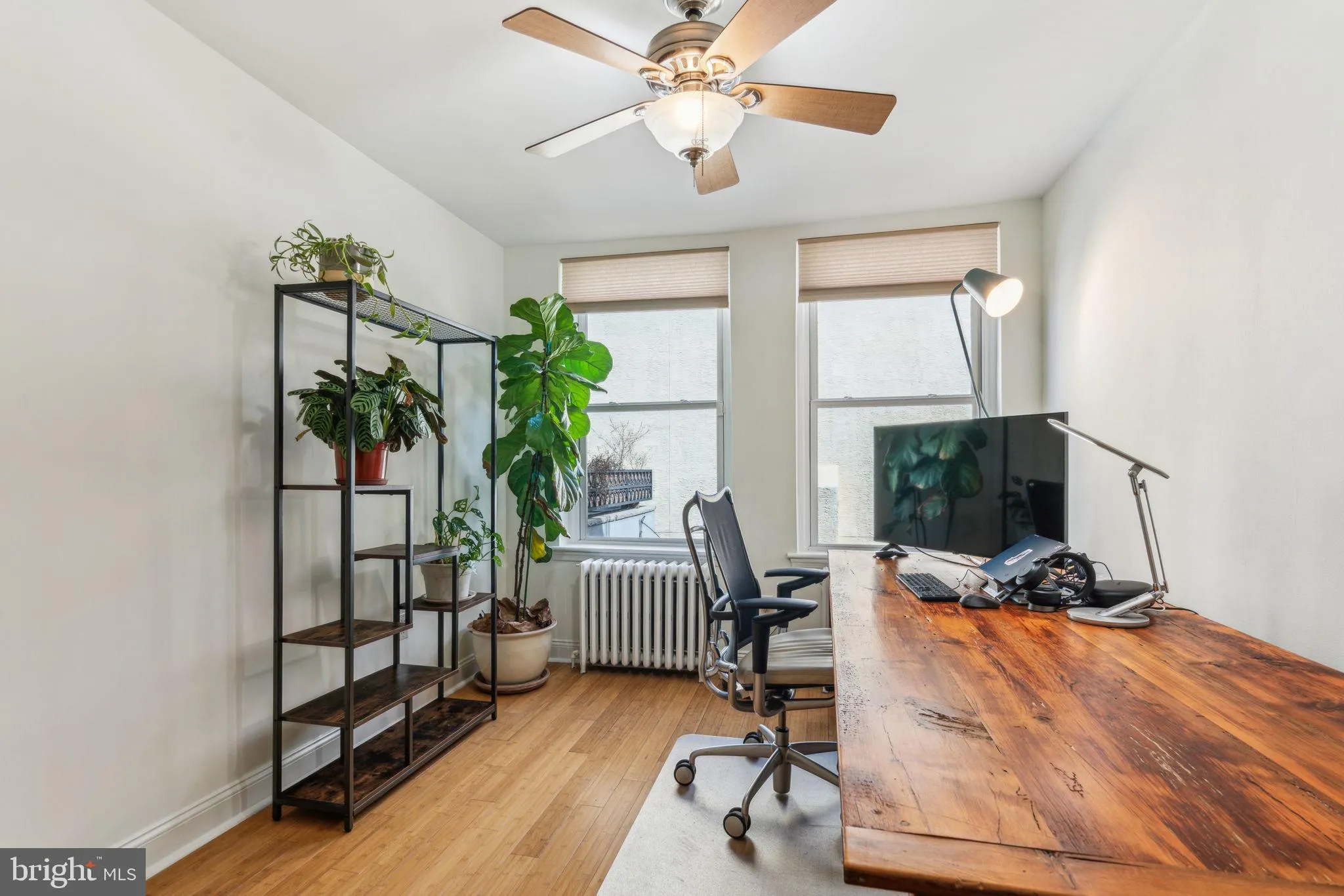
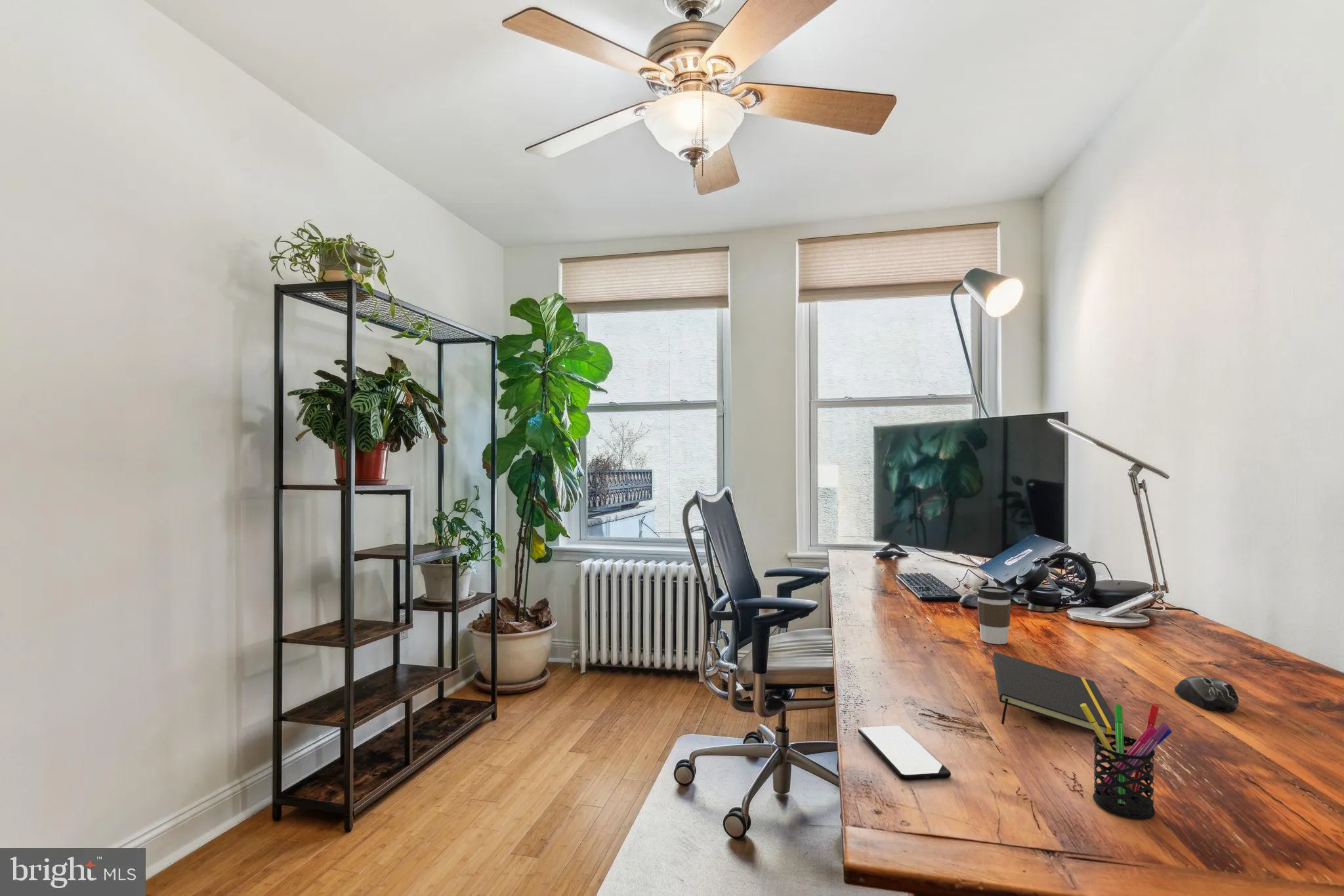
+ computer mouse (1206, 689)
+ pen holder (1125, 751)
+ notepad (1049, 691)
+ smartphone (901, 750)
+ coffee cup (994, 615)
